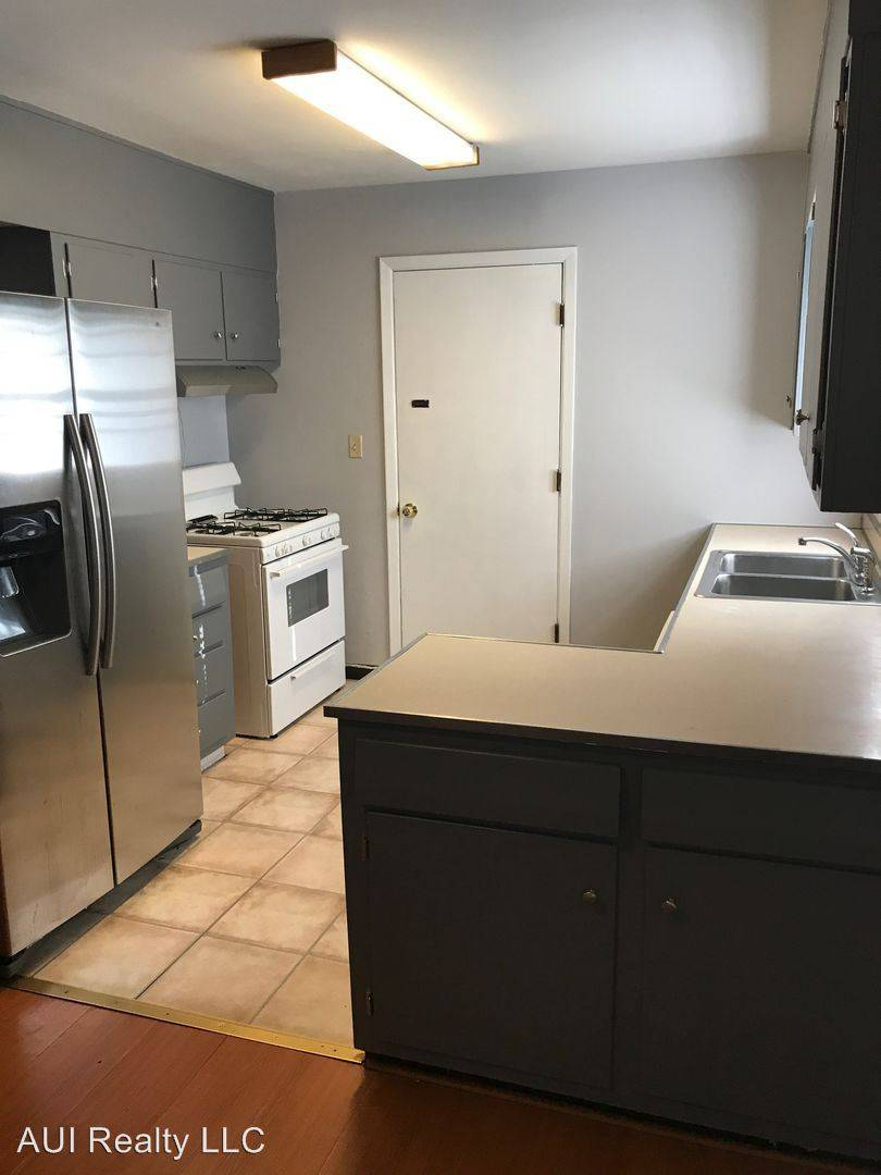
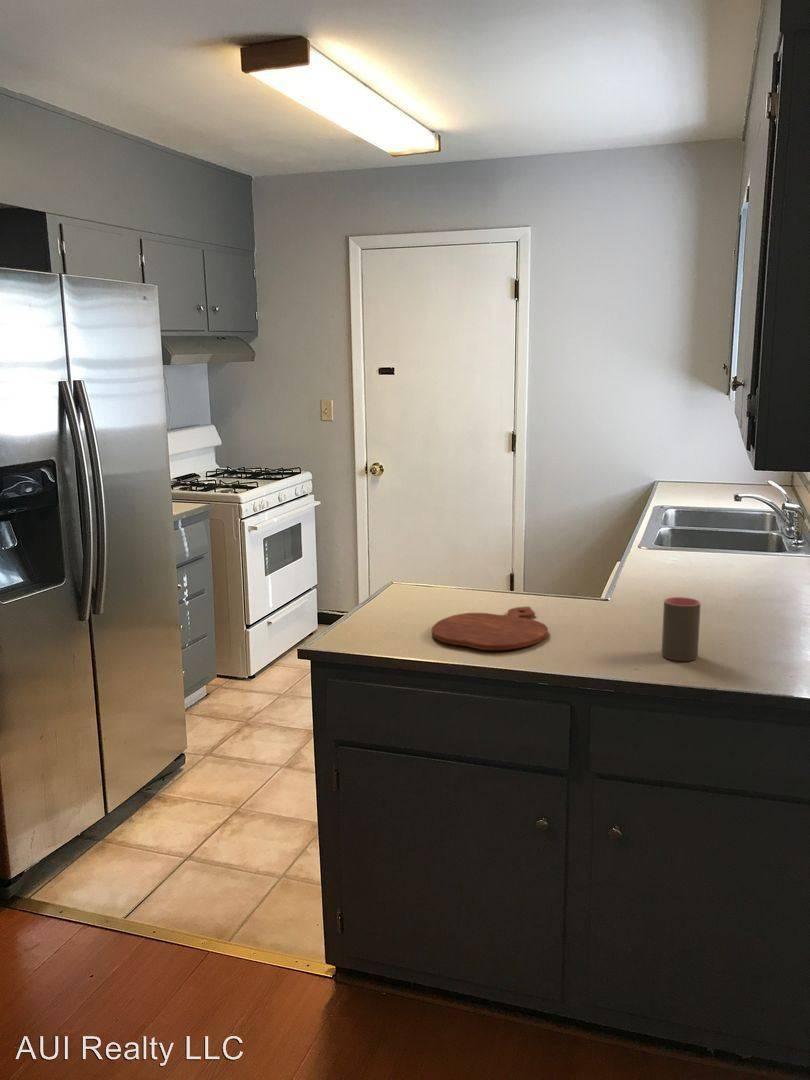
+ cutting board (498, 625)
+ cup (680, 628)
